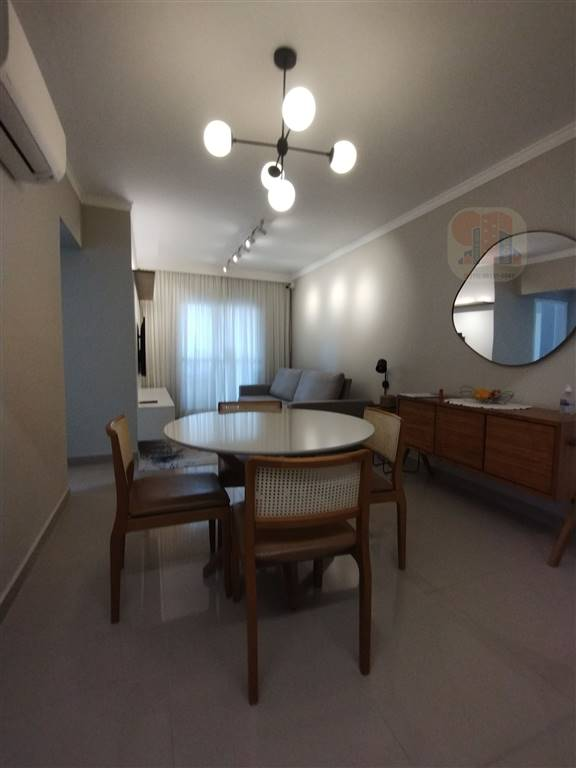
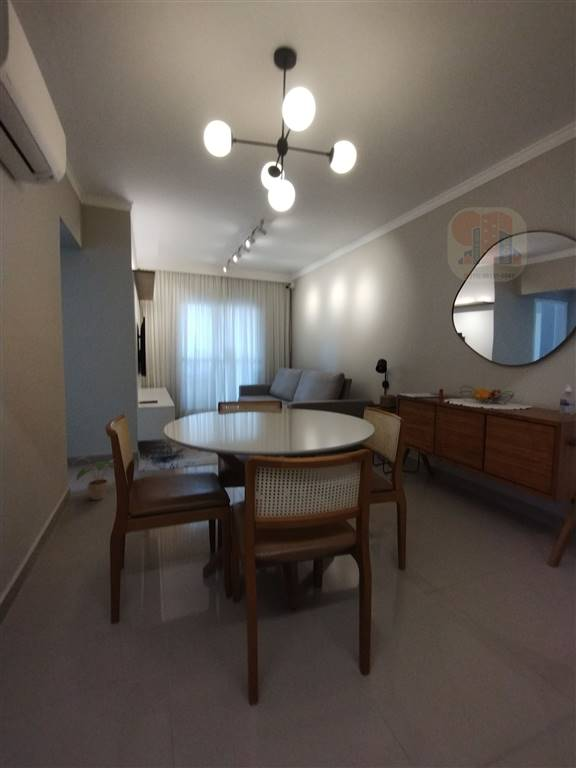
+ potted plant (98, 476)
